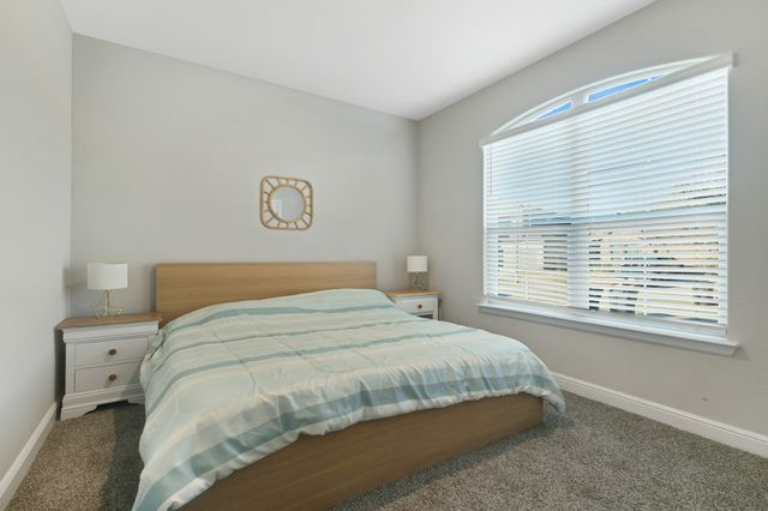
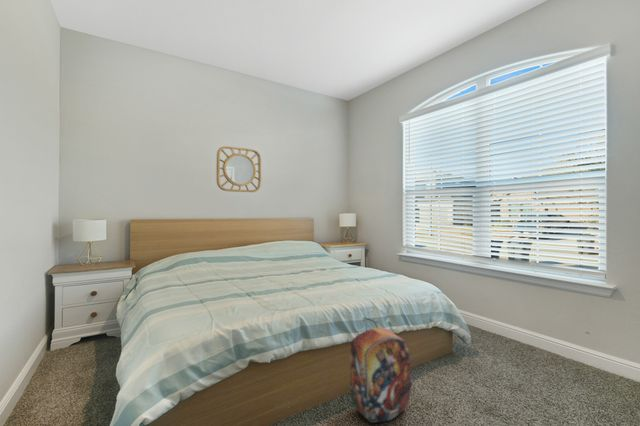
+ backpack (379, 366)
